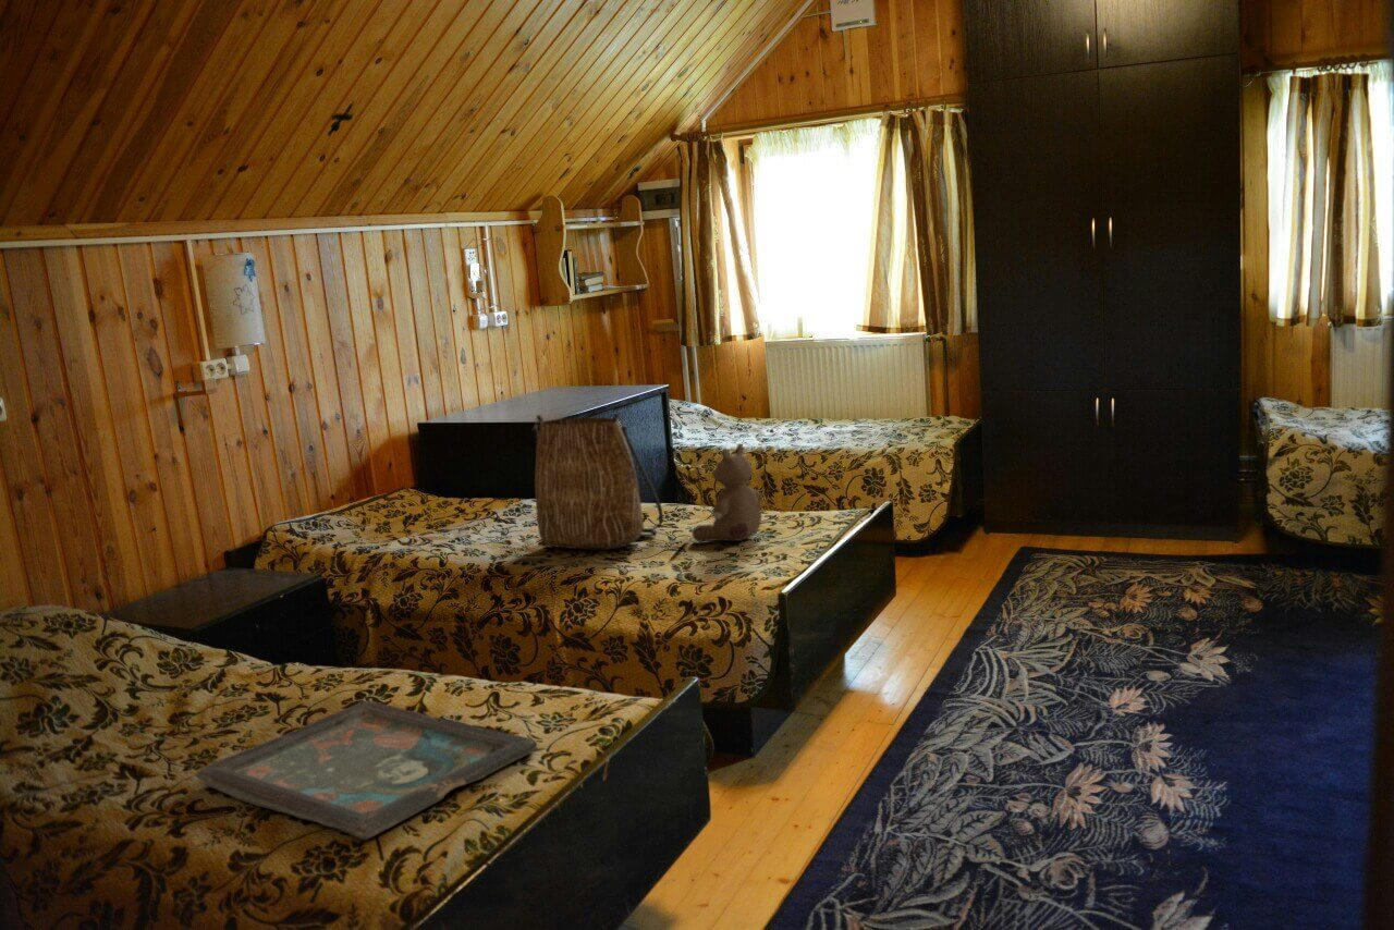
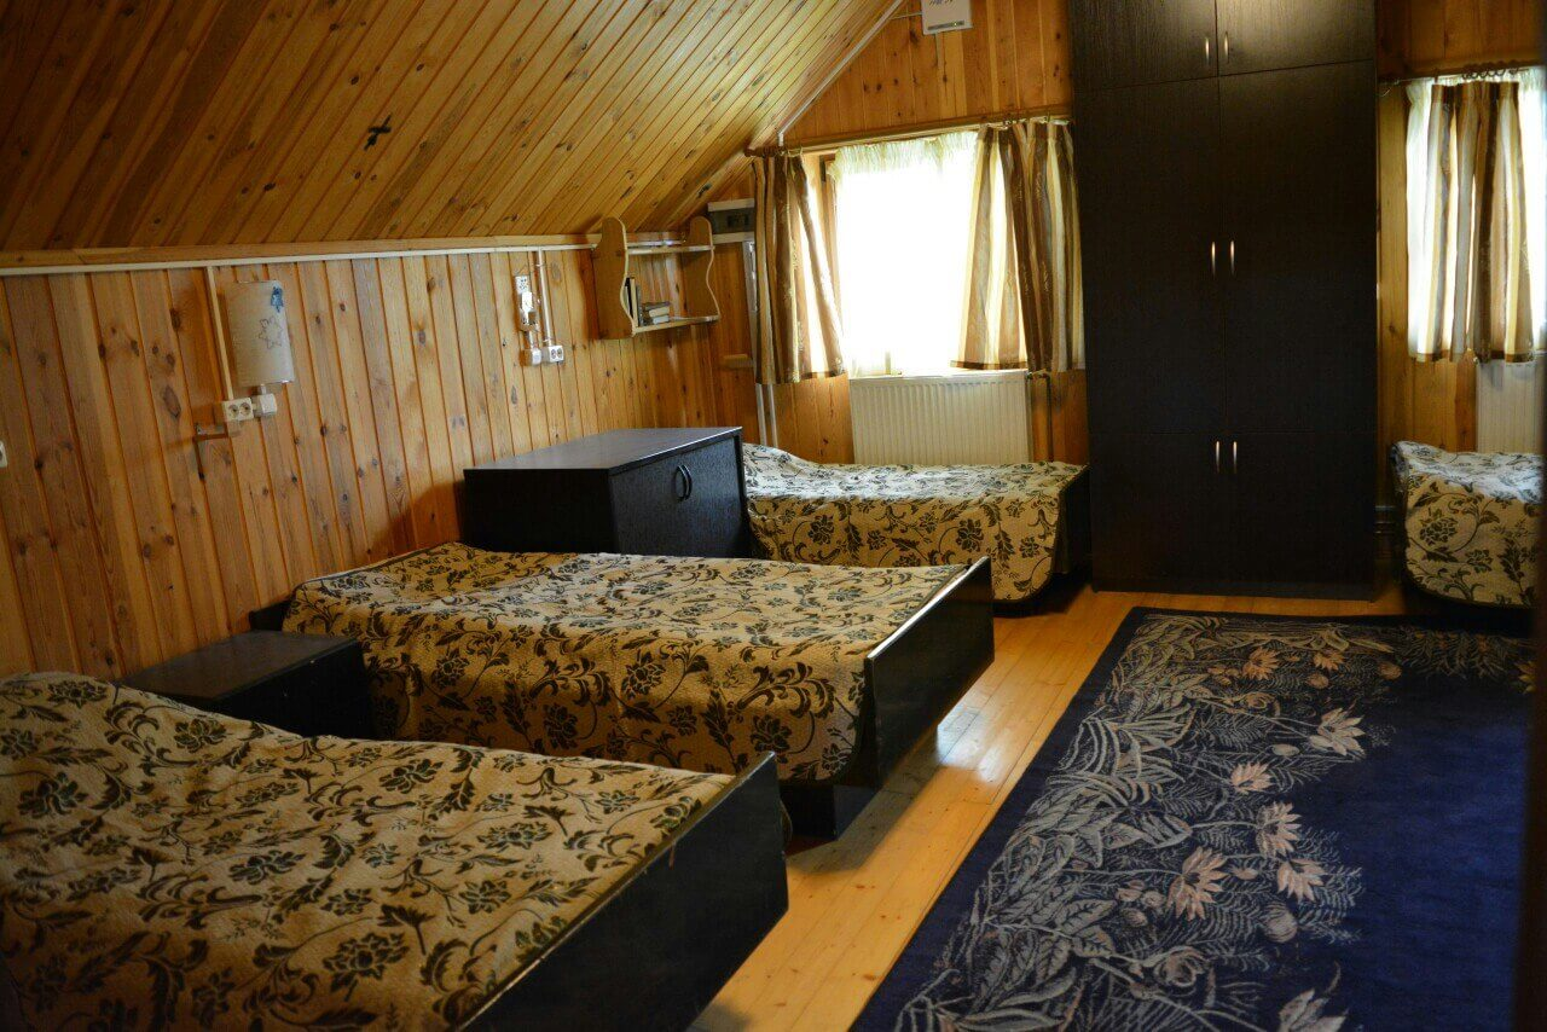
- decorative tray (366, 760)
- stuffed bear (724, 492)
- tote bag (587, 478)
